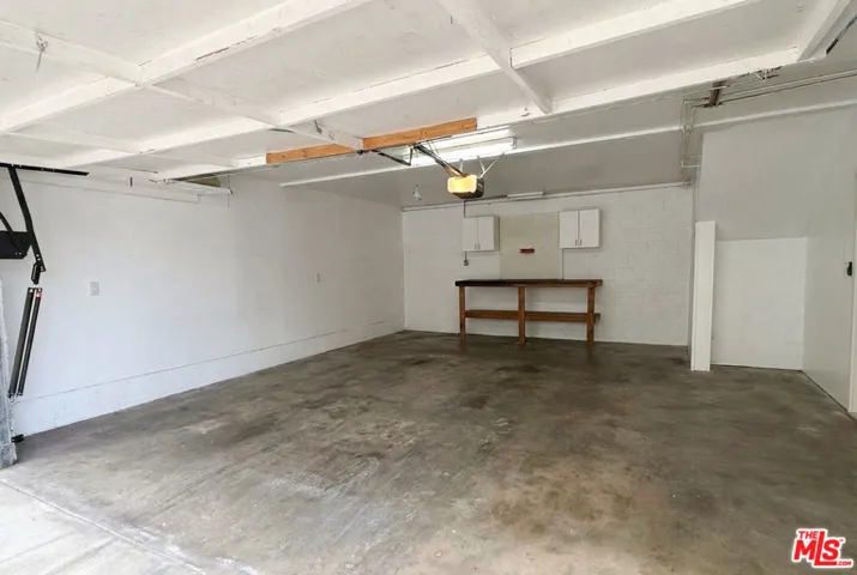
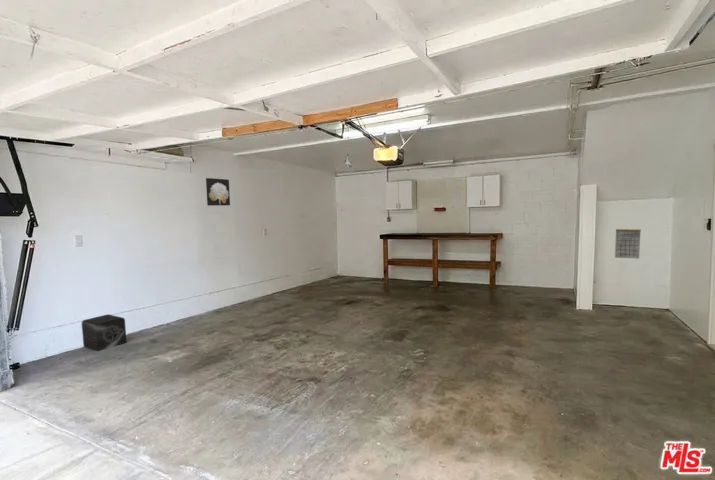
+ calendar (627, 240)
+ wall art (218, 192)
+ speaker (104, 331)
